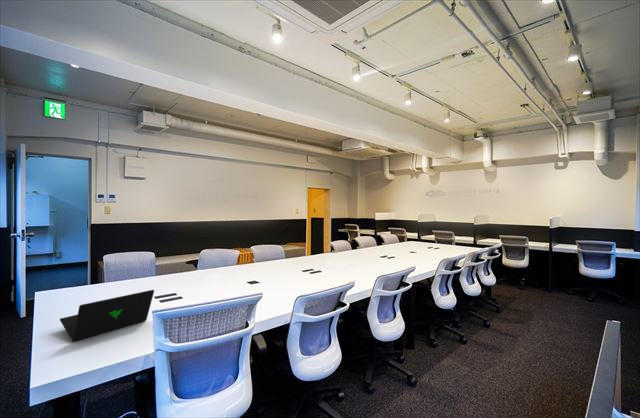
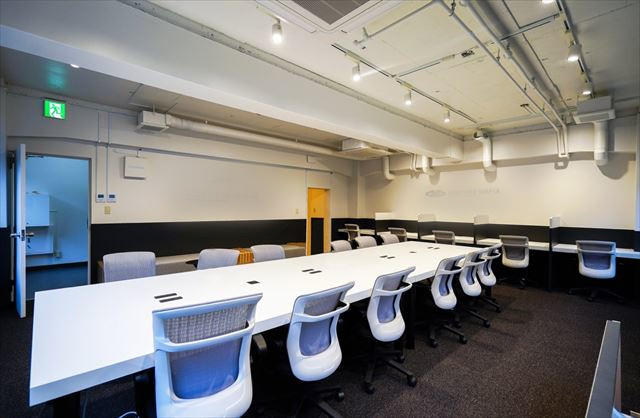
- laptop (108, 310)
